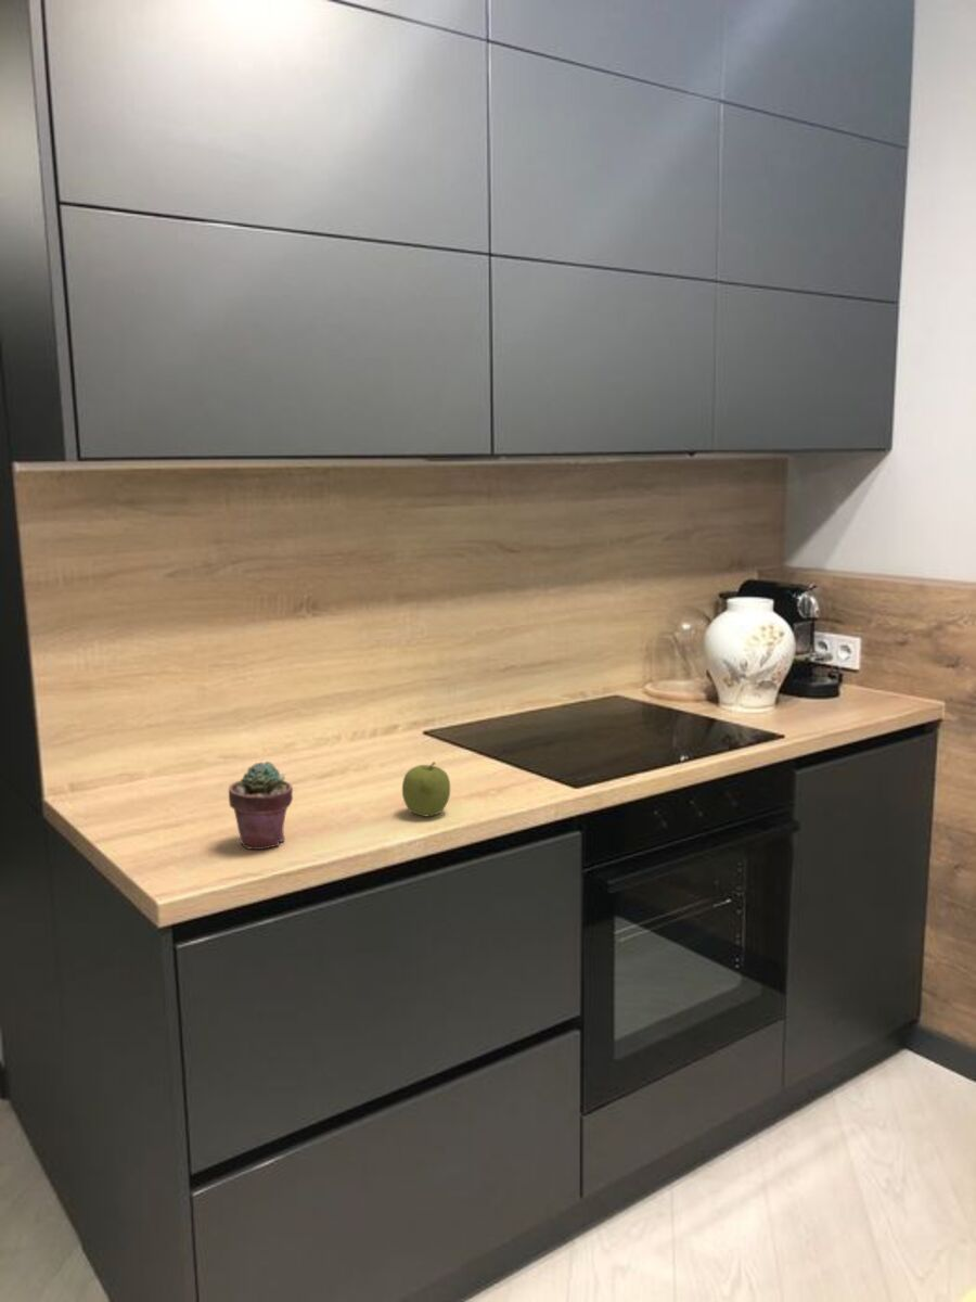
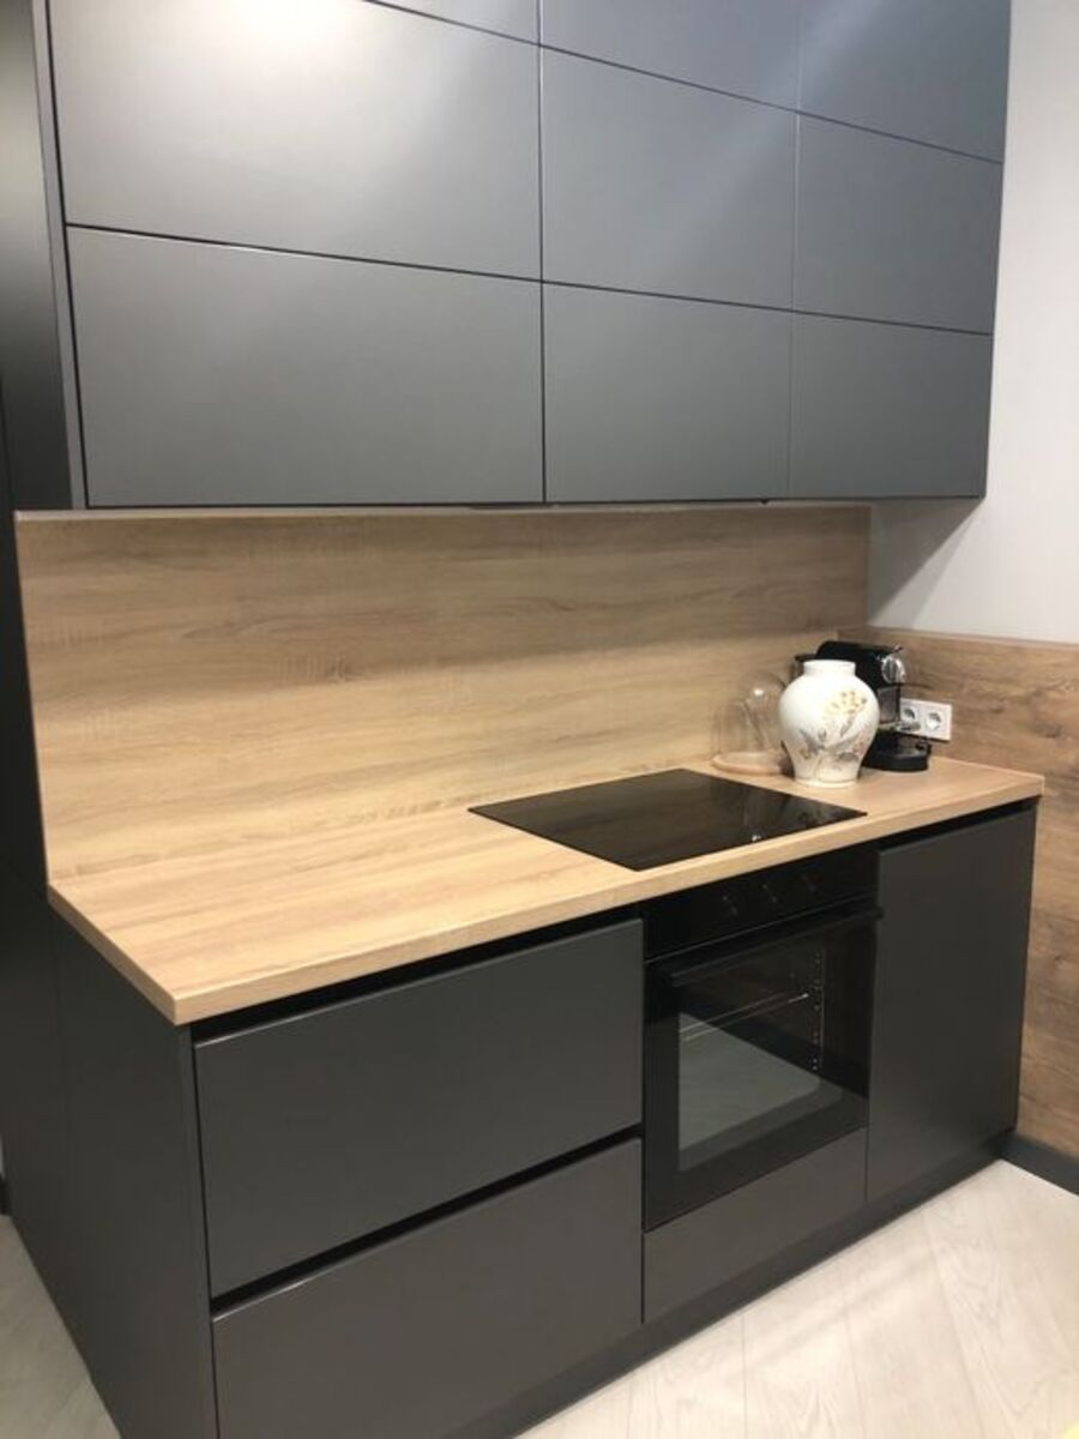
- potted succulent (260, 802)
- fruit (426, 788)
